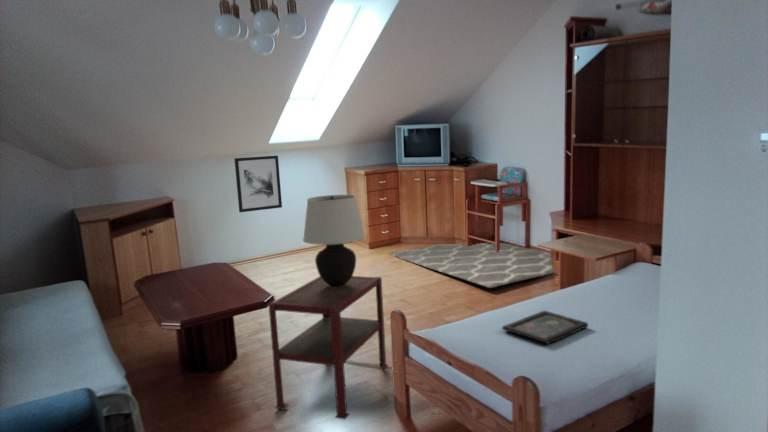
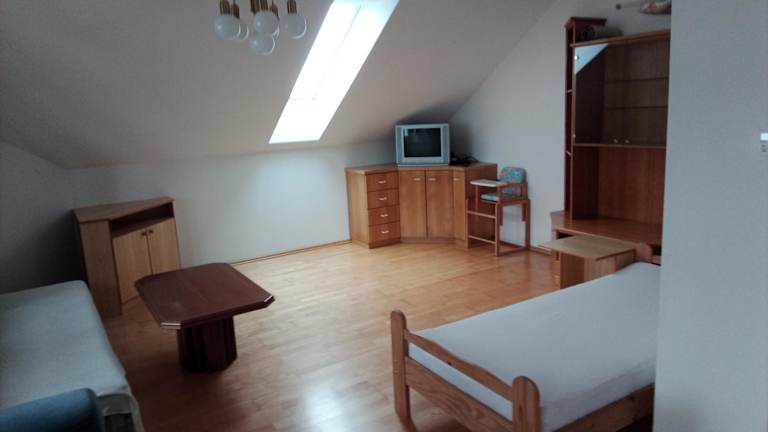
- table lamp (334, 240)
- side table (332, 339)
- rug (482, 258)
- tray (545, 326)
- wall art (258, 183)
